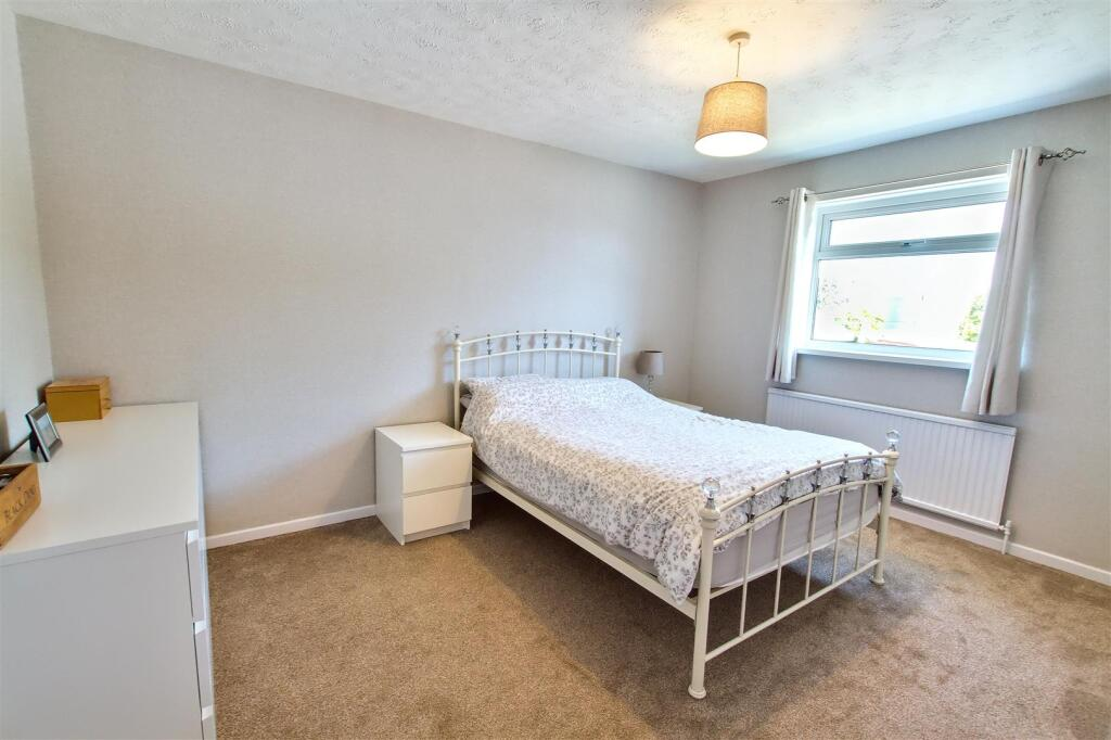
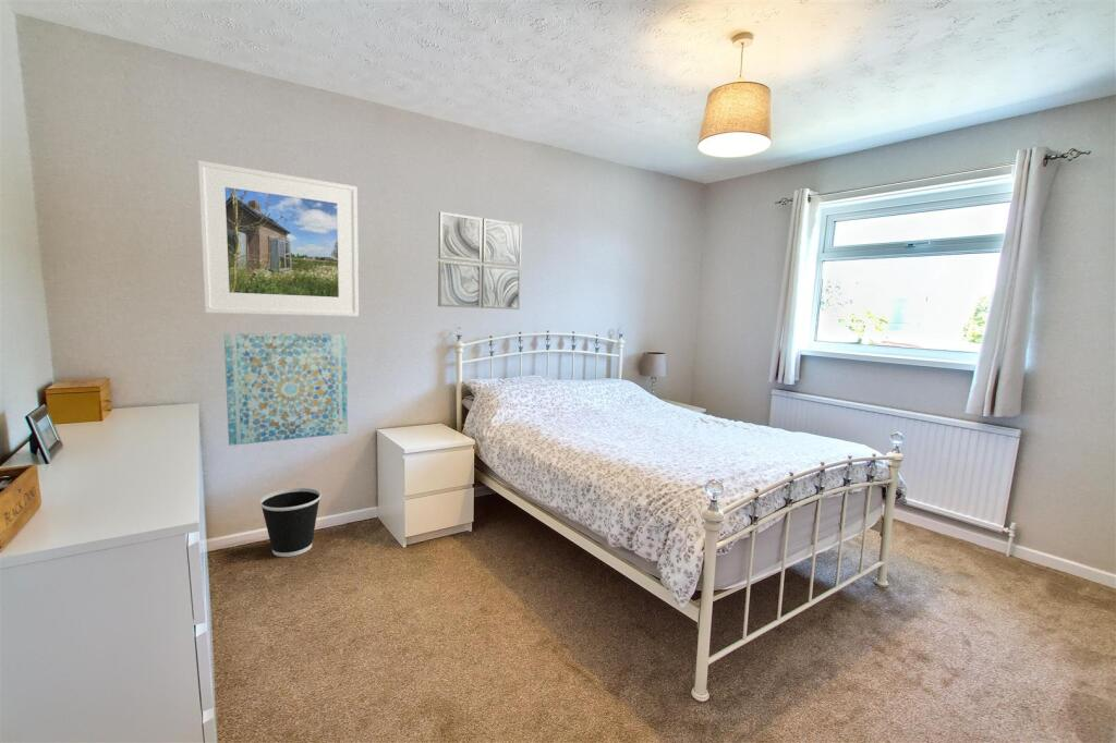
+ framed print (286, 245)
+ wall art (482, 265)
+ wastebasket (291, 523)
+ wall art (290, 387)
